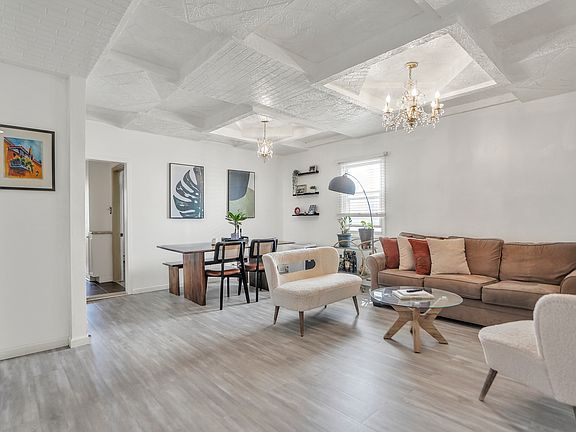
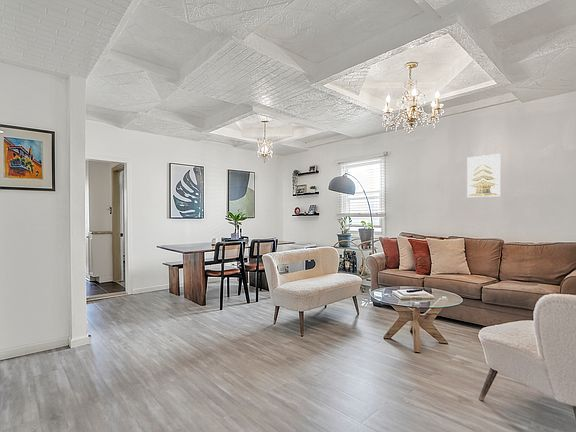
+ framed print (483, 176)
